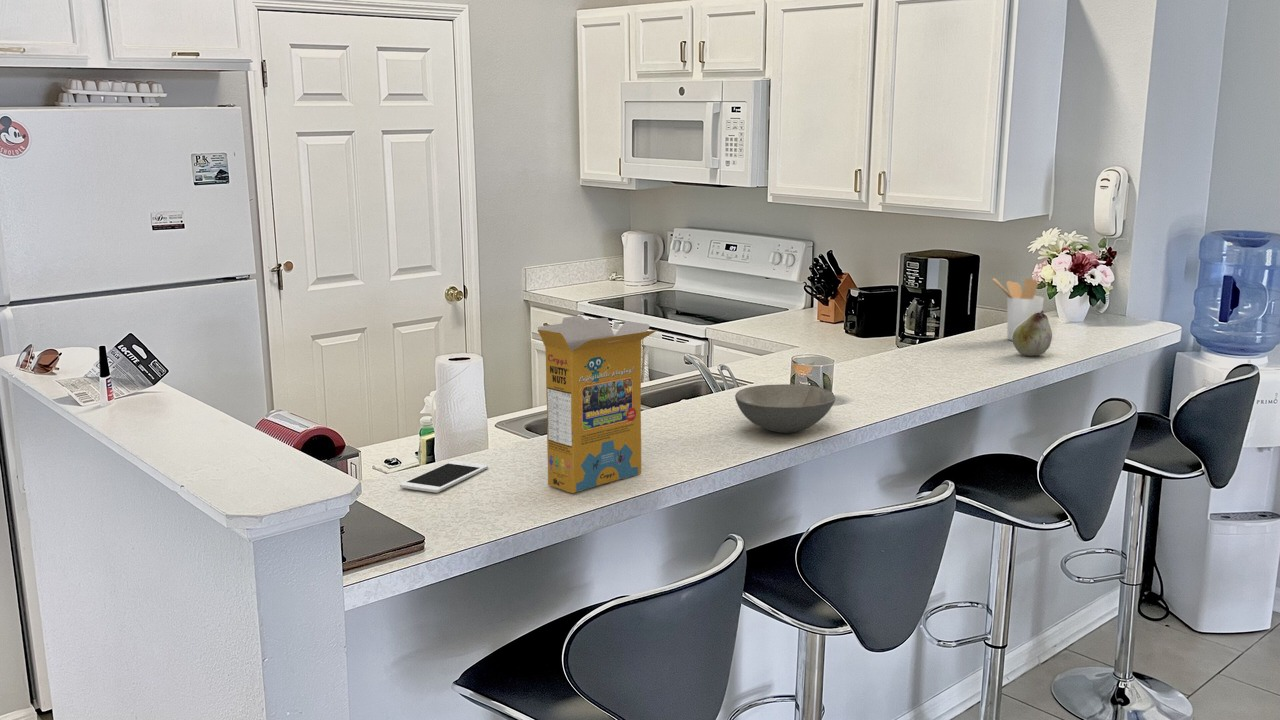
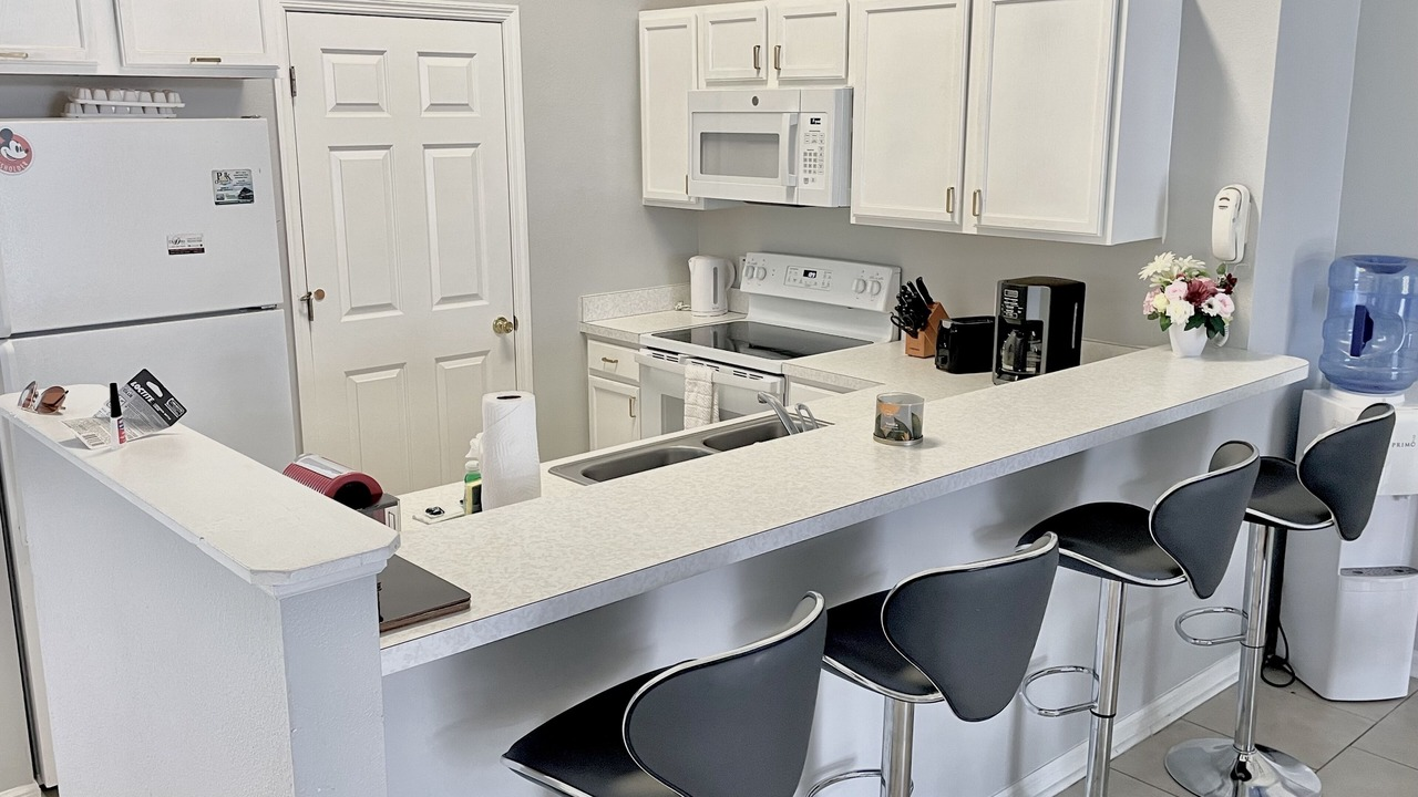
- cell phone (445, 475)
- cereal box (599, 401)
- utensil holder (1015, 307)
- fruit (1032, 332)
- soup bowl (784, 411)
